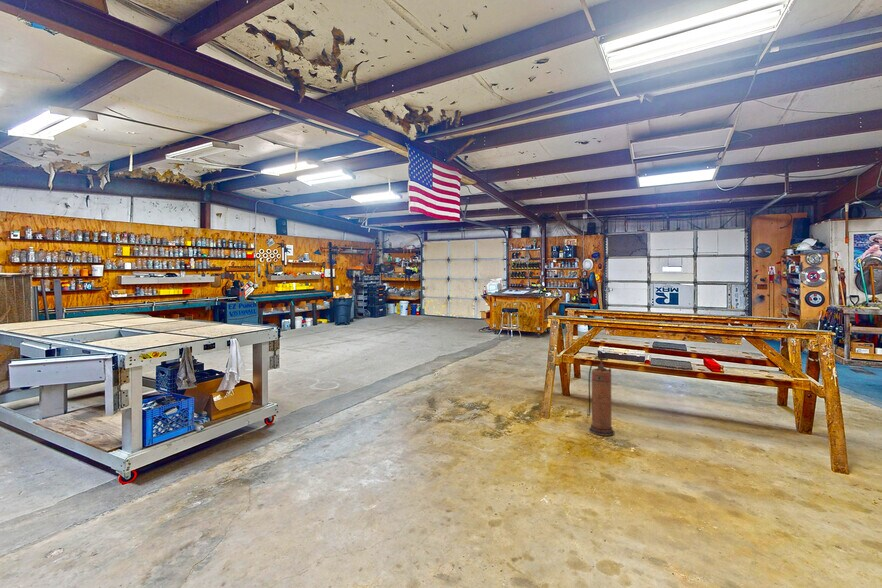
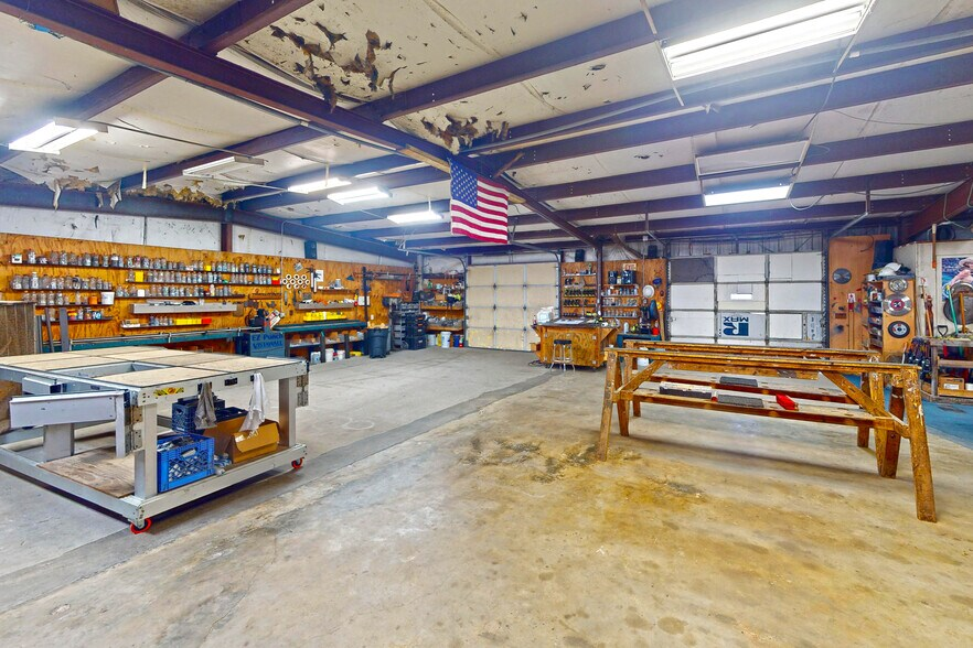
- fire extinguisher (601, 394)
